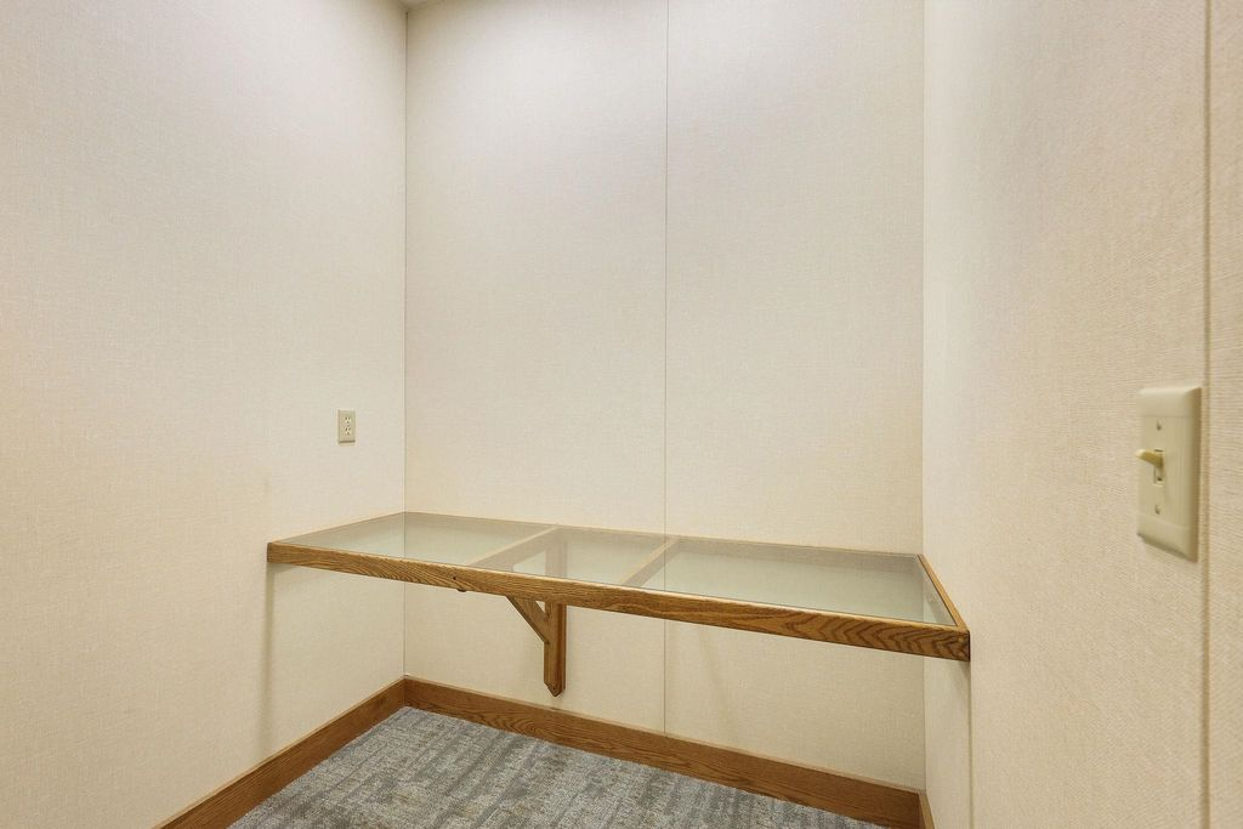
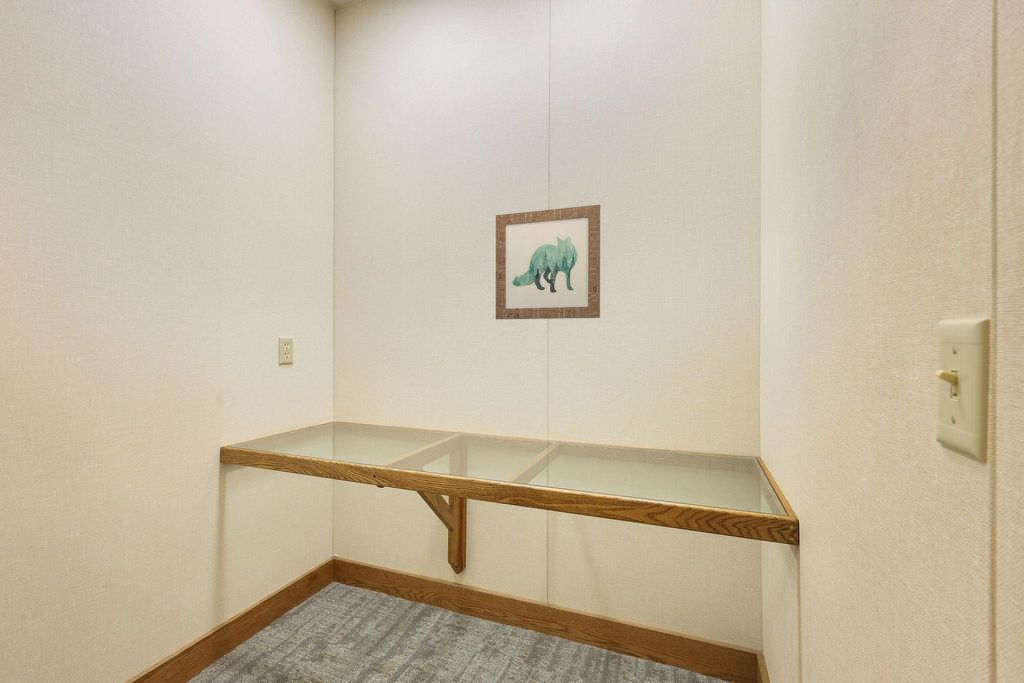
+ wall art (545, 264)
